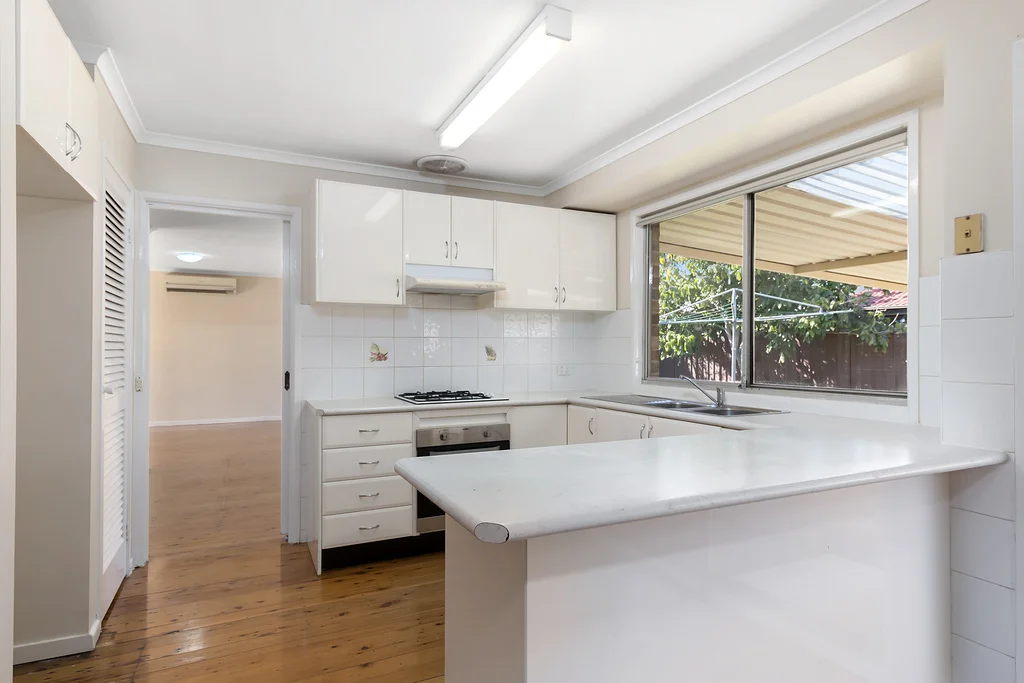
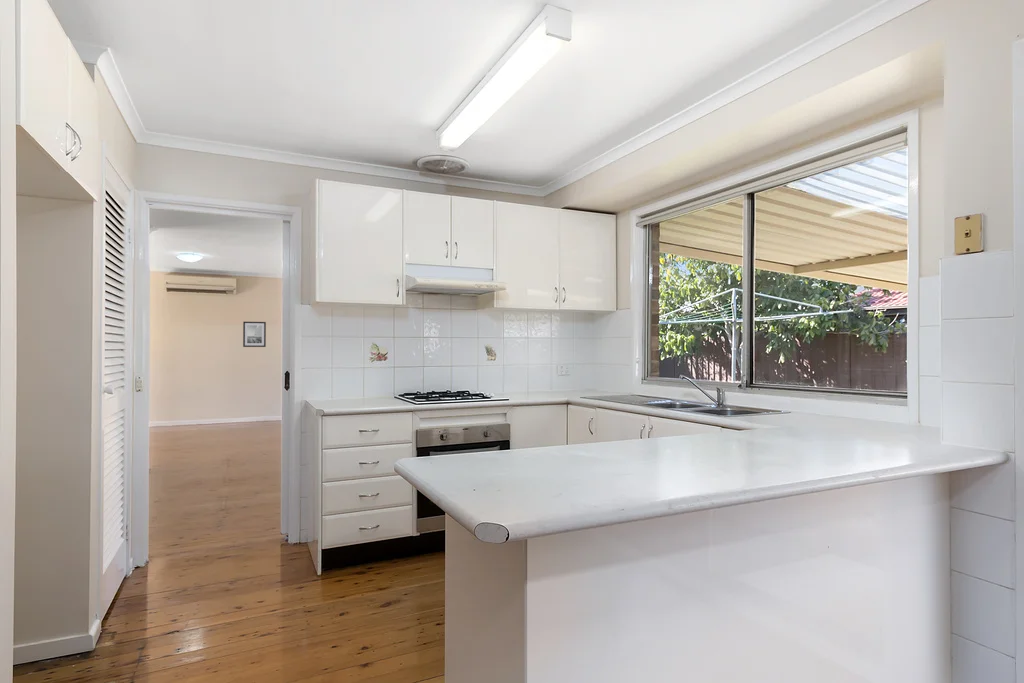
+ wall art (254, 334)
